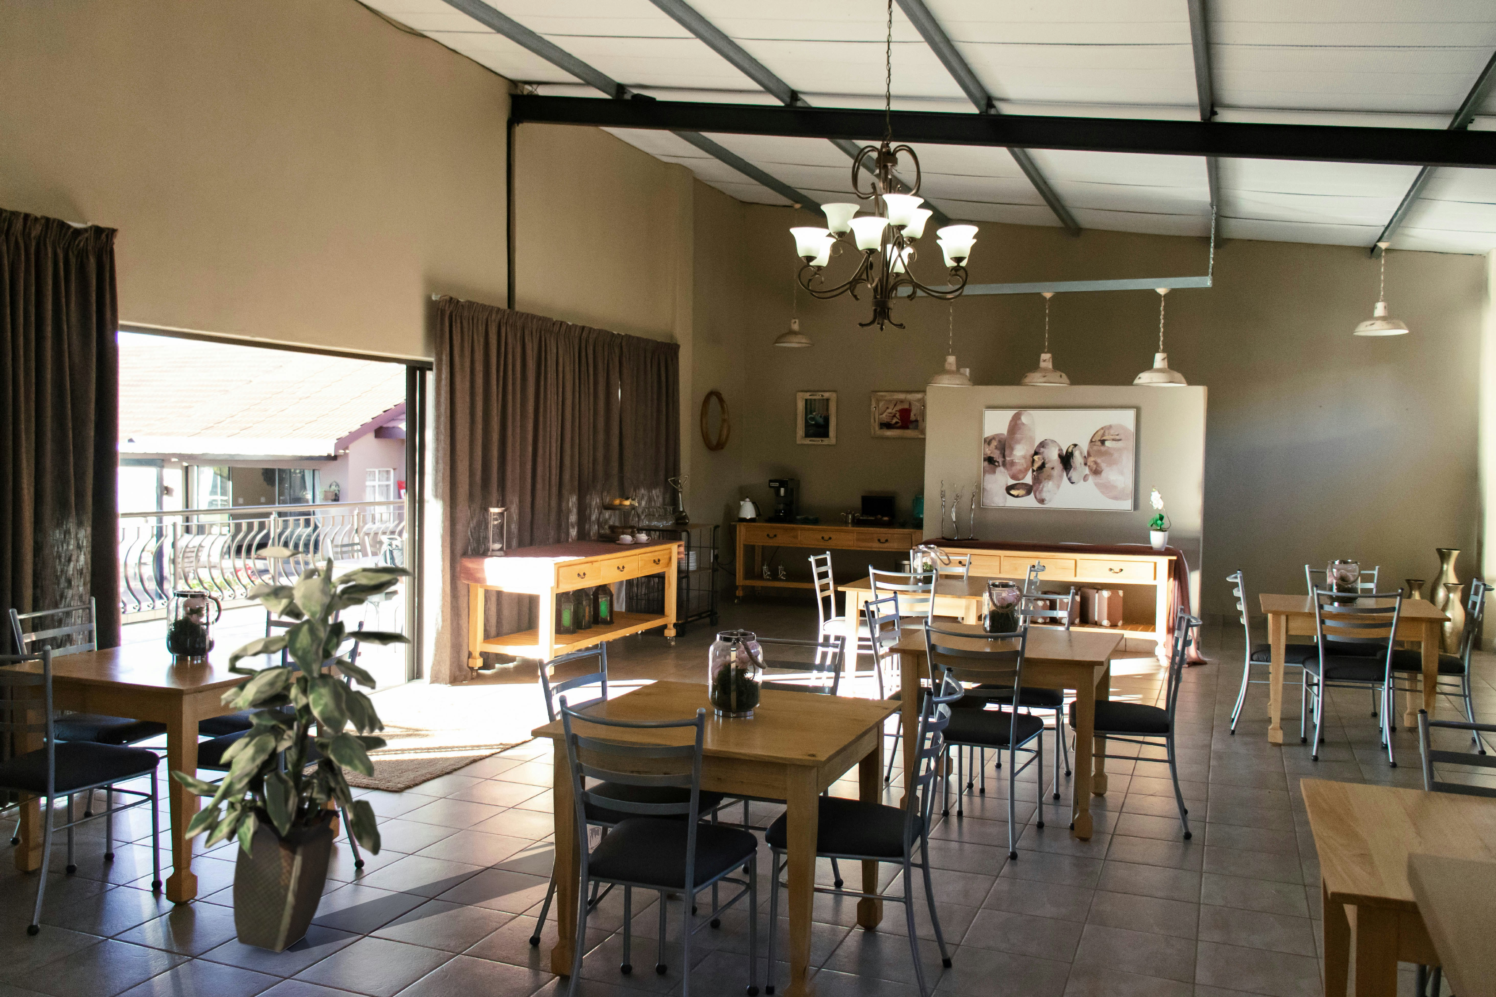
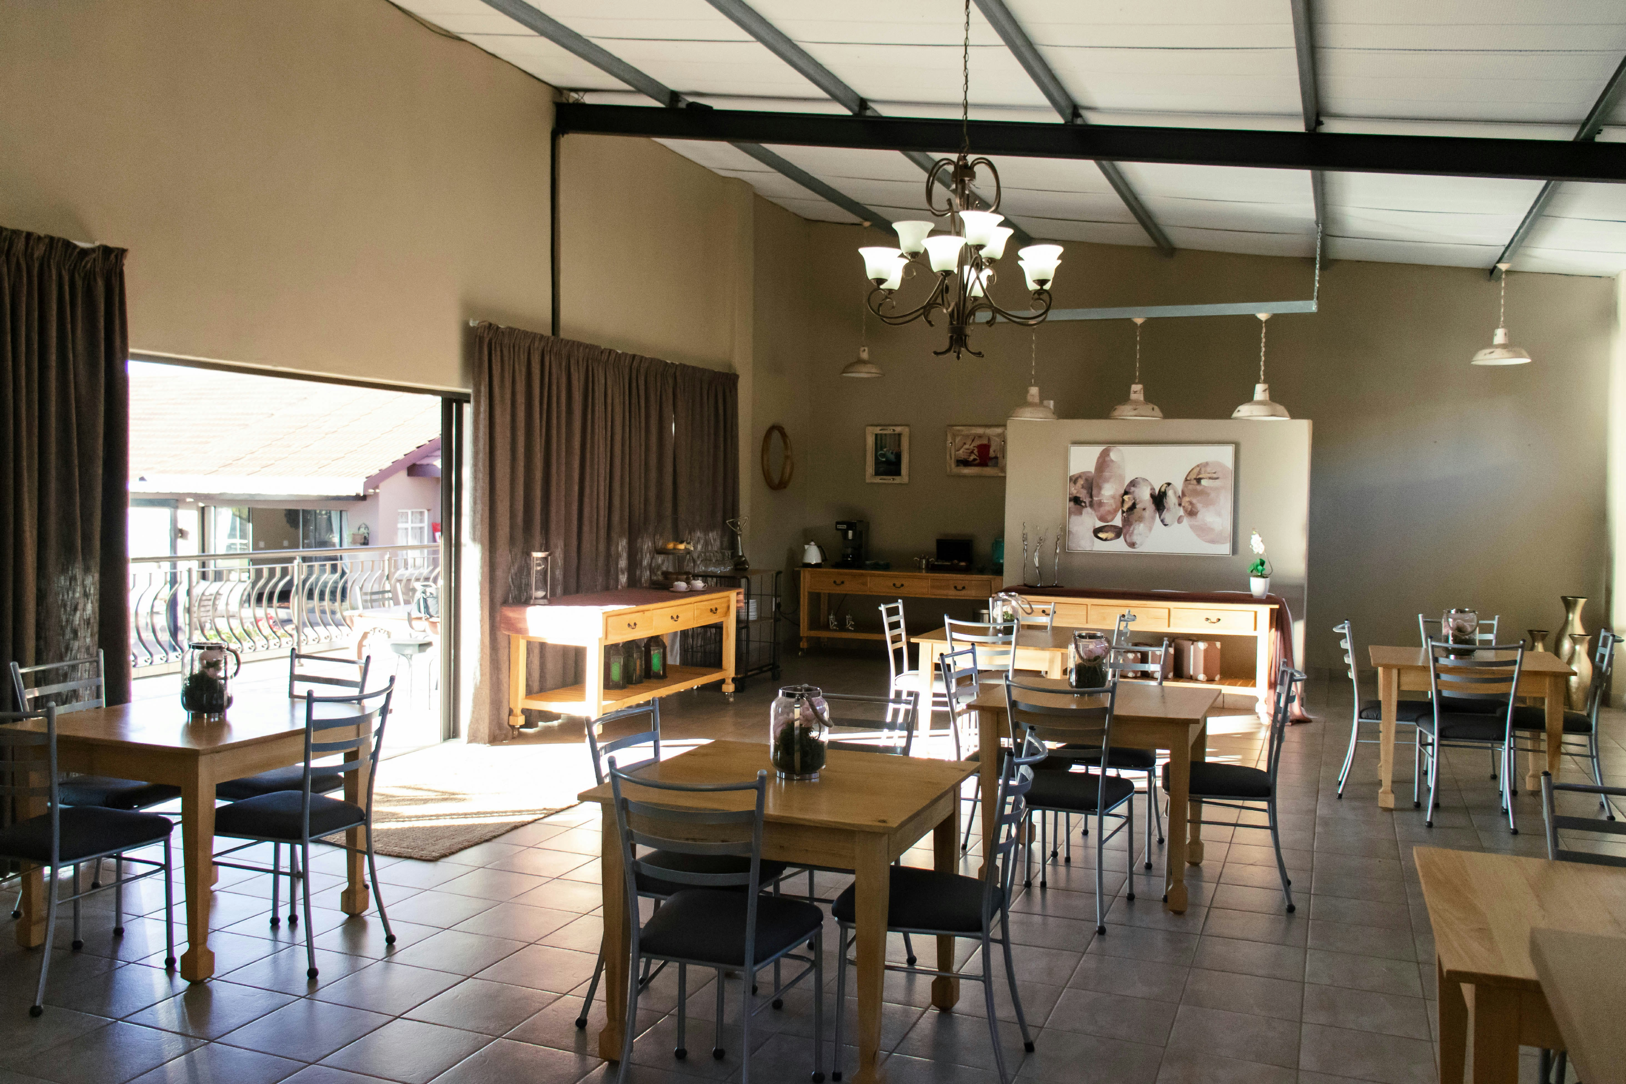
- indoor plant (298, 743)
